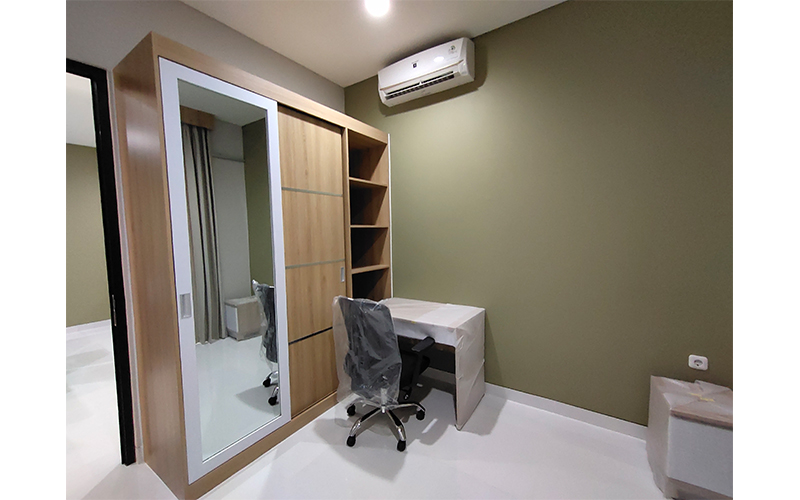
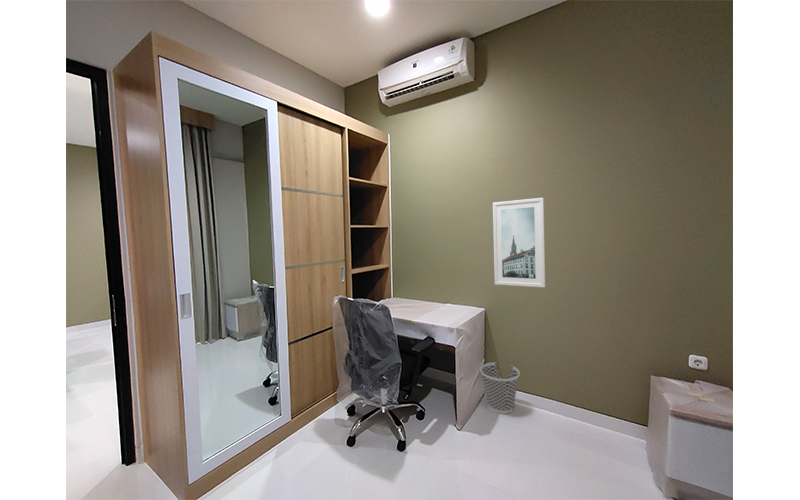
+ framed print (517, 243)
+ wastebasket (500, 388)
